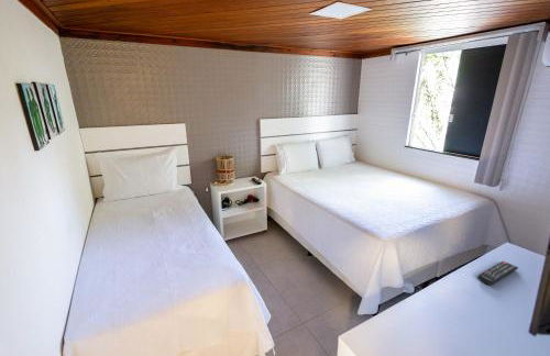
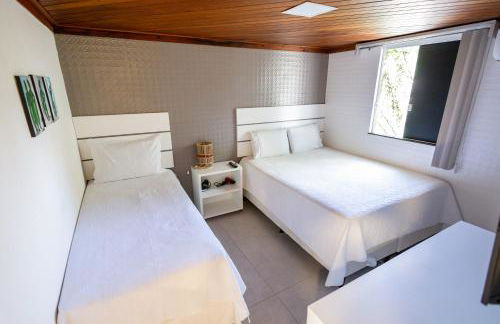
- remote control (498, 272)
